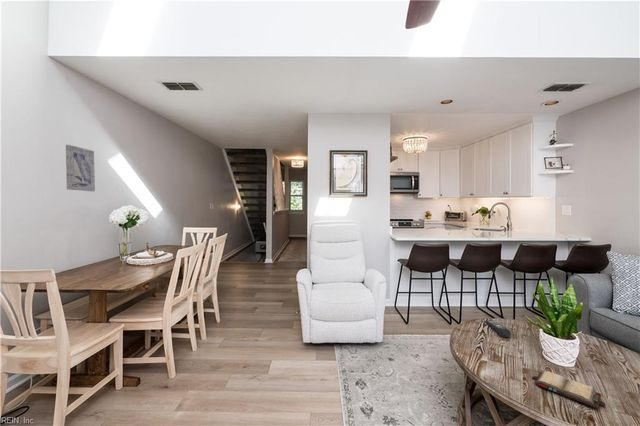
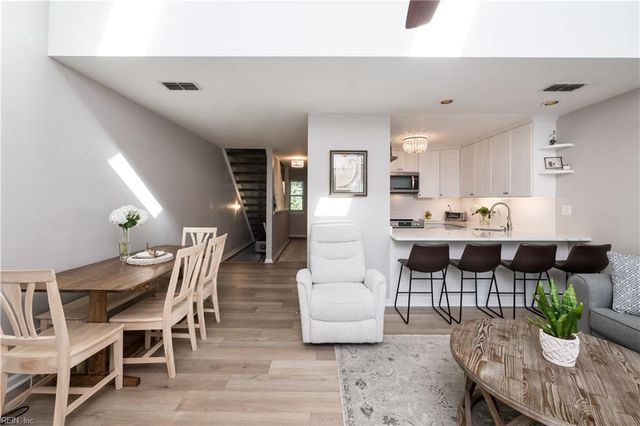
- wall art (81, 169)
- hardback book (565, 387)
- remote control (497, 327)
